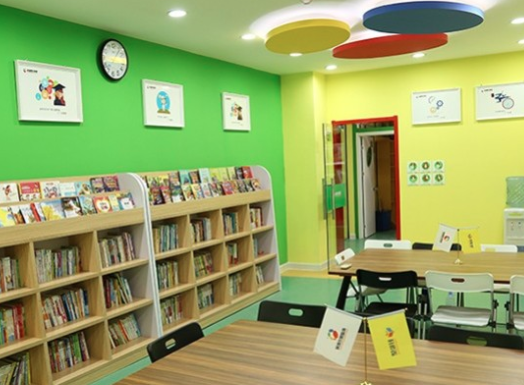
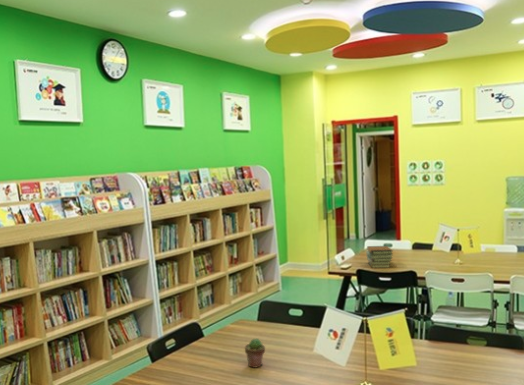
+ book stack (379, 256)
+ potted succulent (255, 352)
